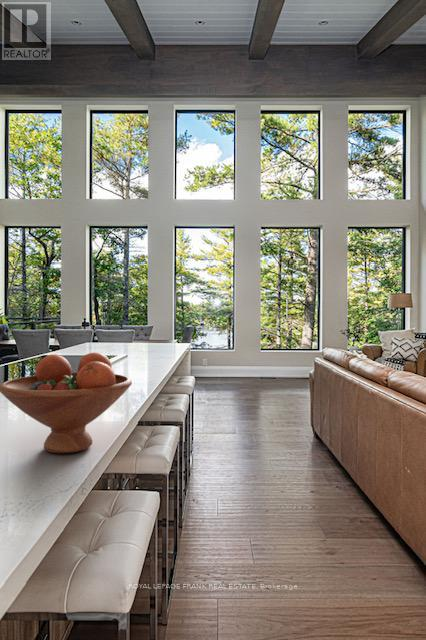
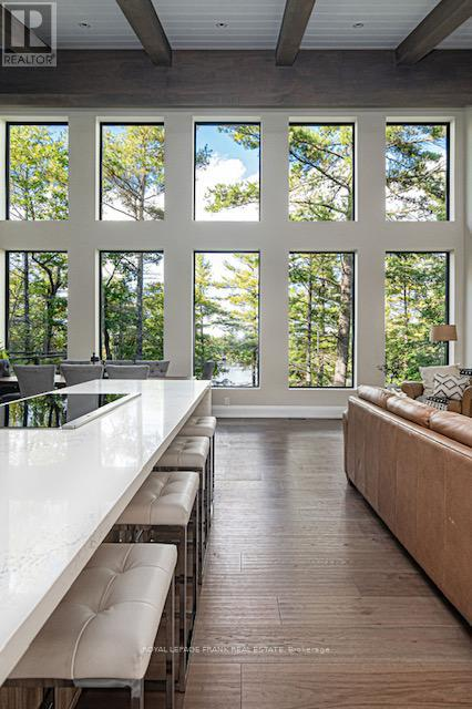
- fruit bowl (68, 401)
